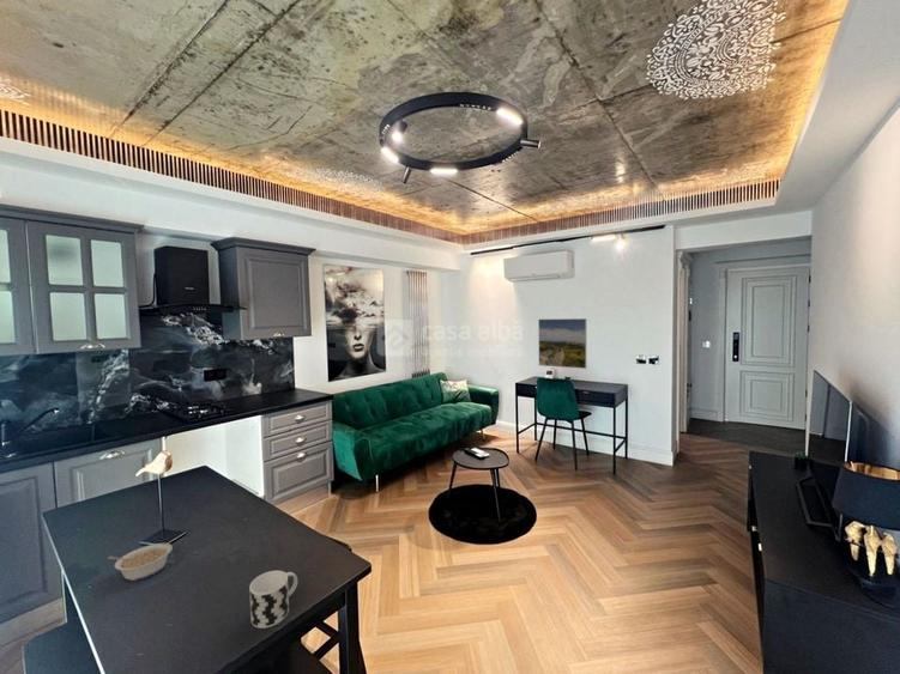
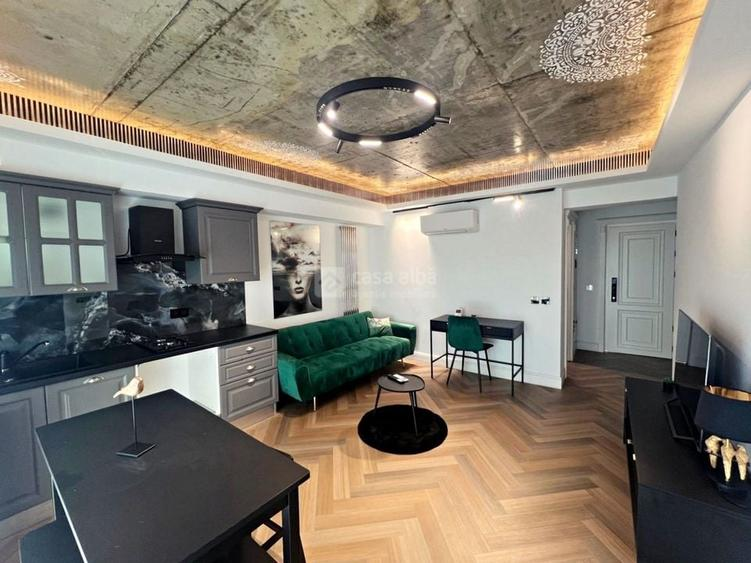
- cup (274, 594)
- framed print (561, 342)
- legume (141, 561)
